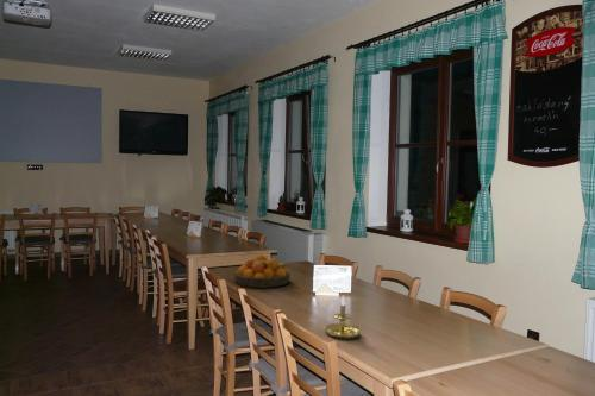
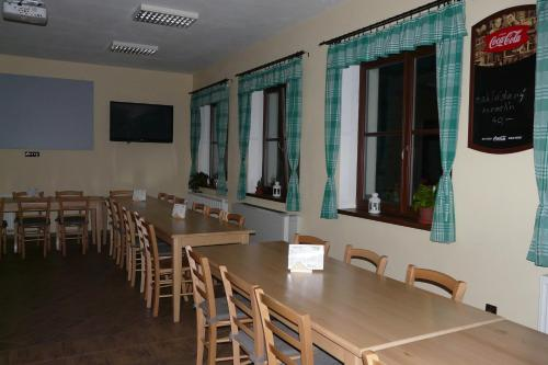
- candle holder (344, 315)
- fruit bowl (262, 269)
